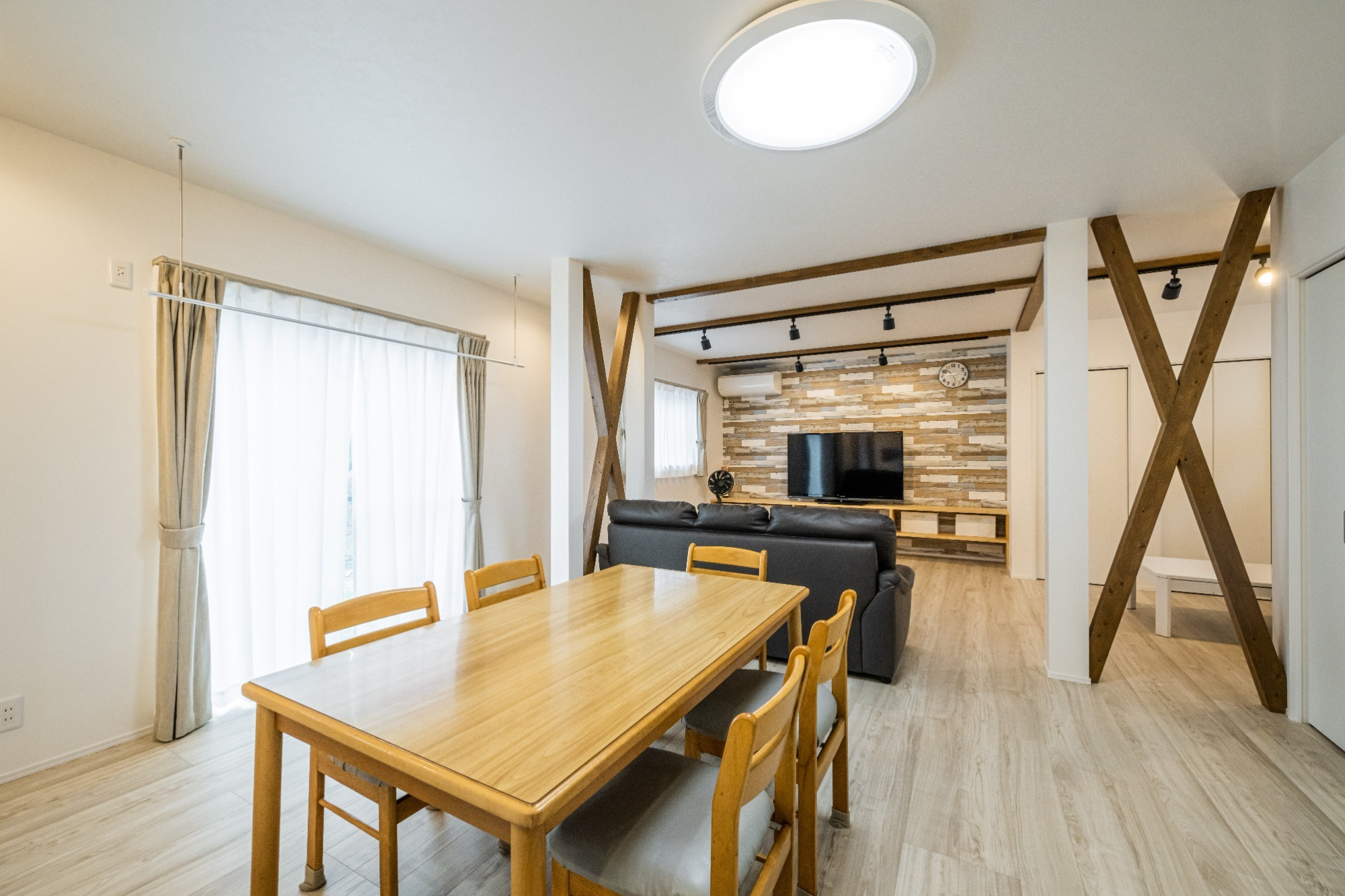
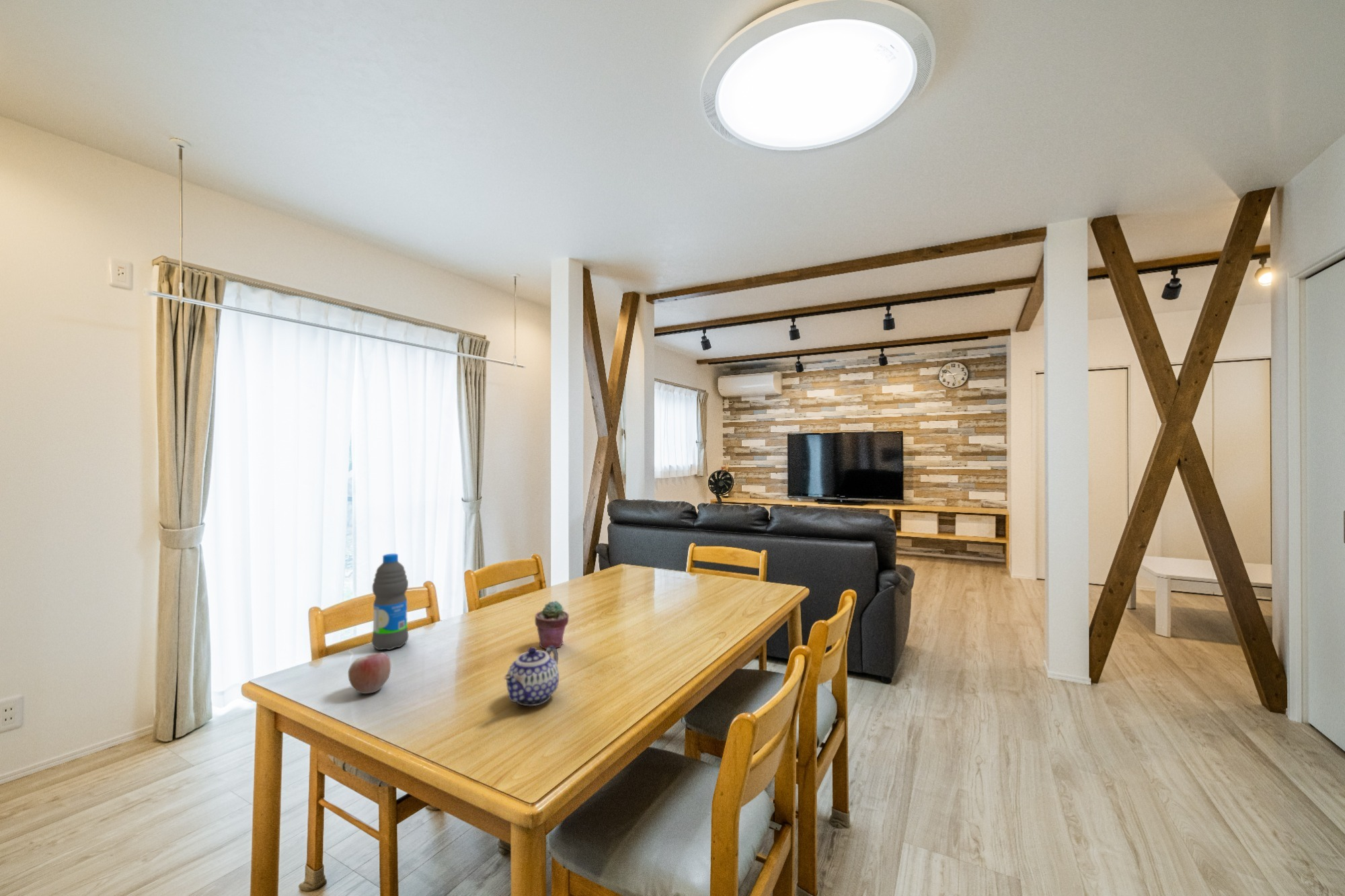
+ potted succulent (551, 623)
+ teapot (533, 672)
+ water bottle (390, 600)
+ apple (370, 672)
